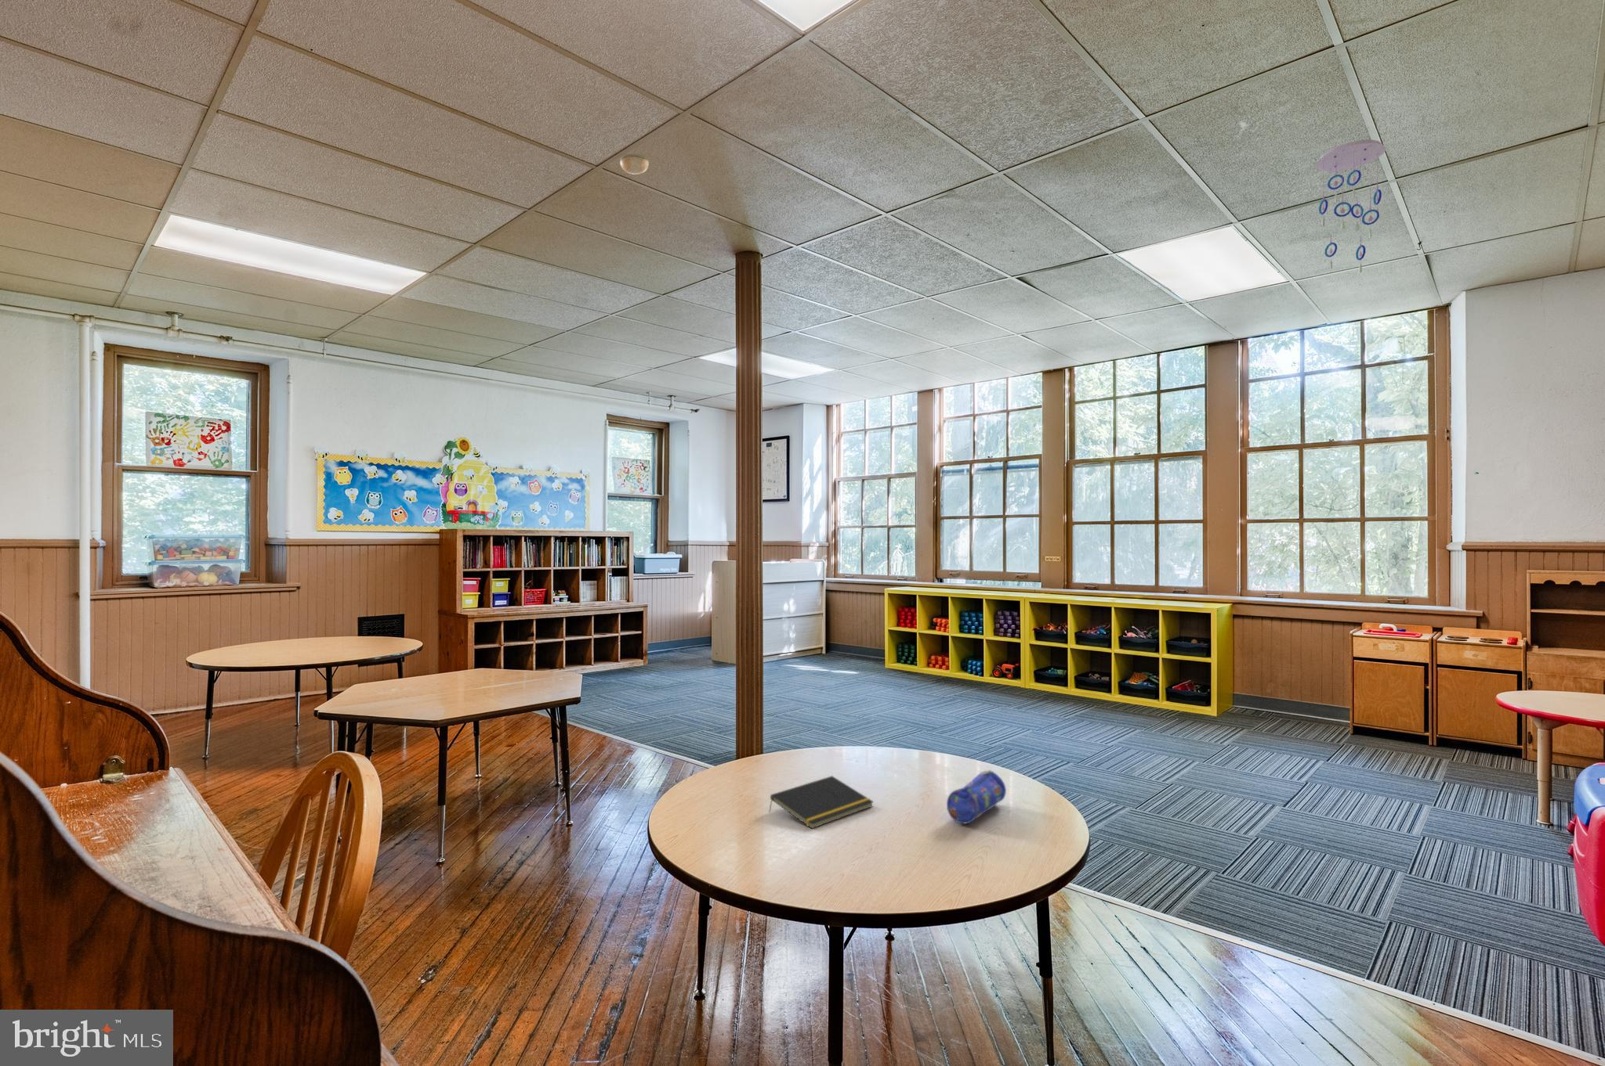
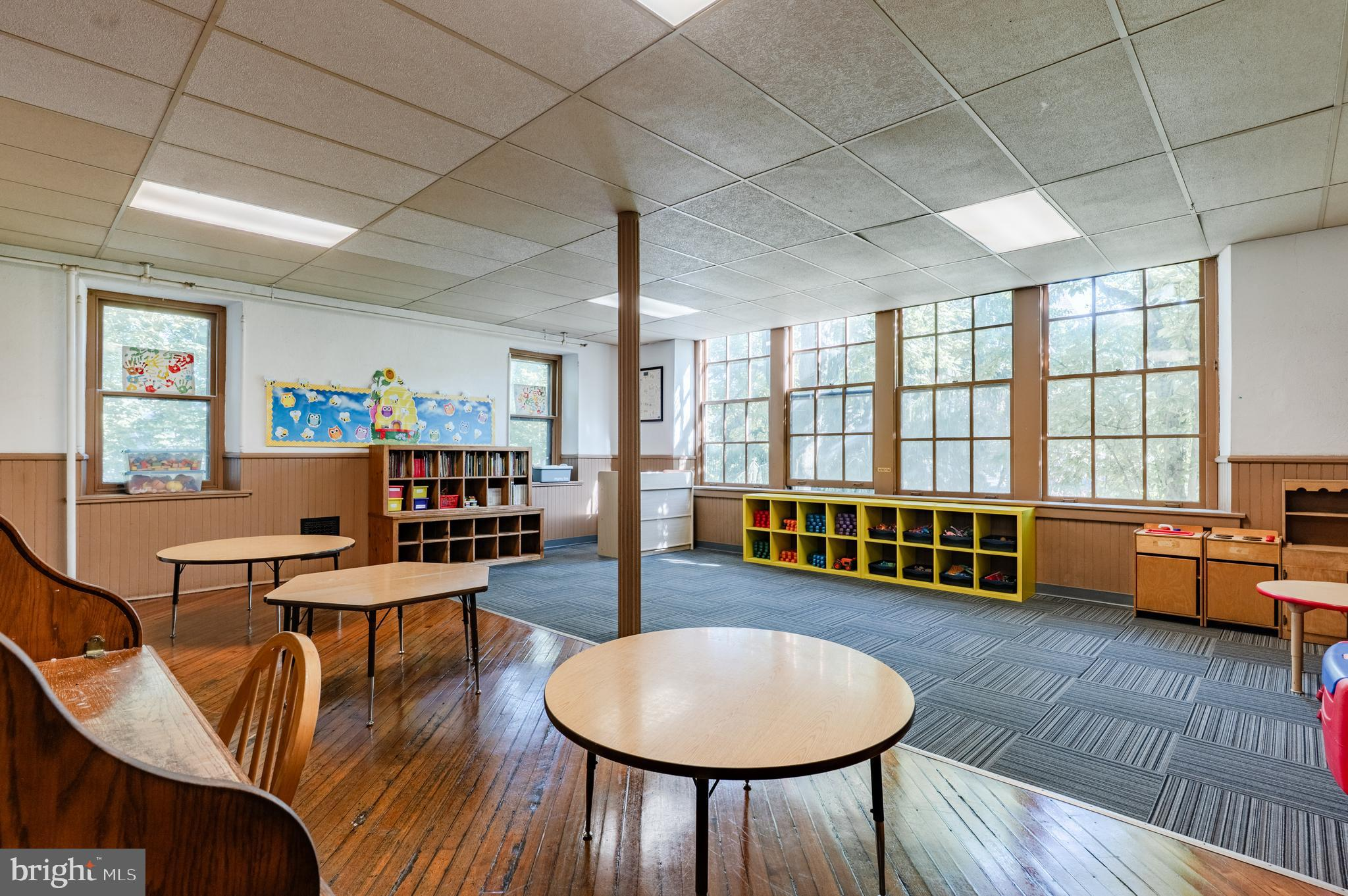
- notepad (822, 800)
- ceiling mobile (1349, 212)
- smoke detector (633, 163)
- pencil case (978, 795)
